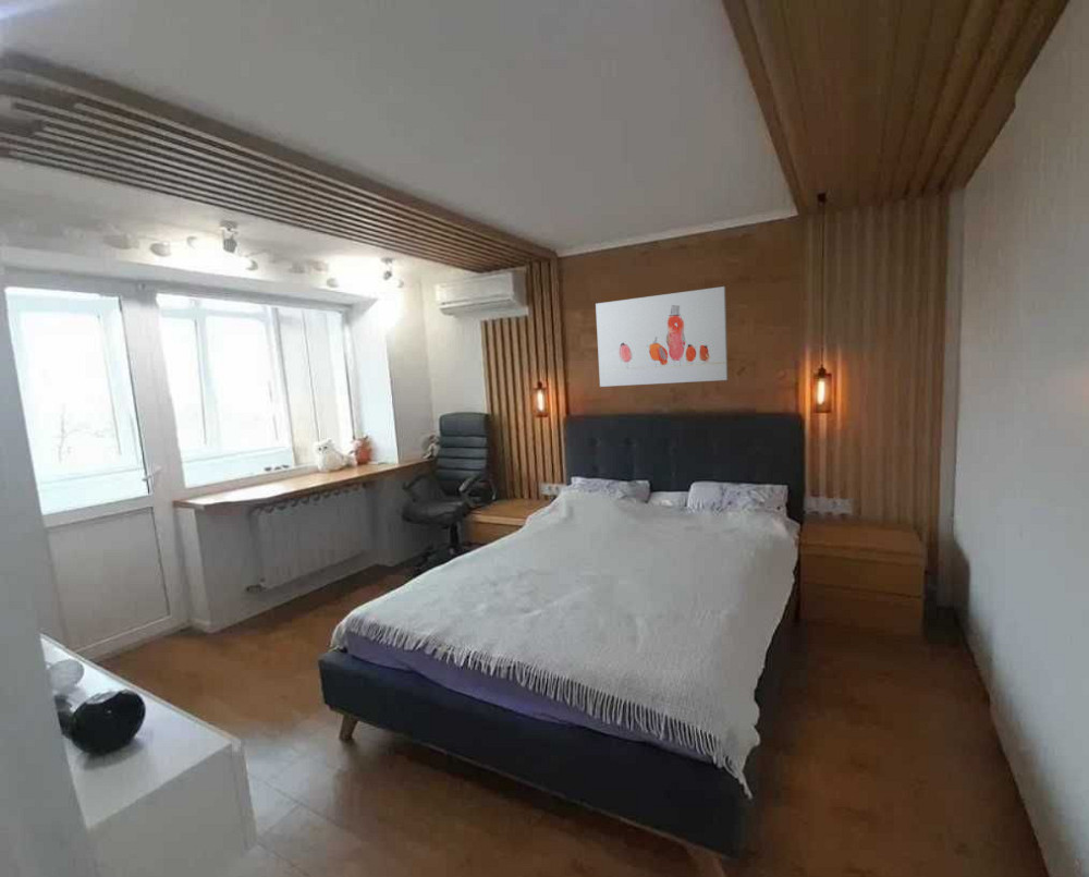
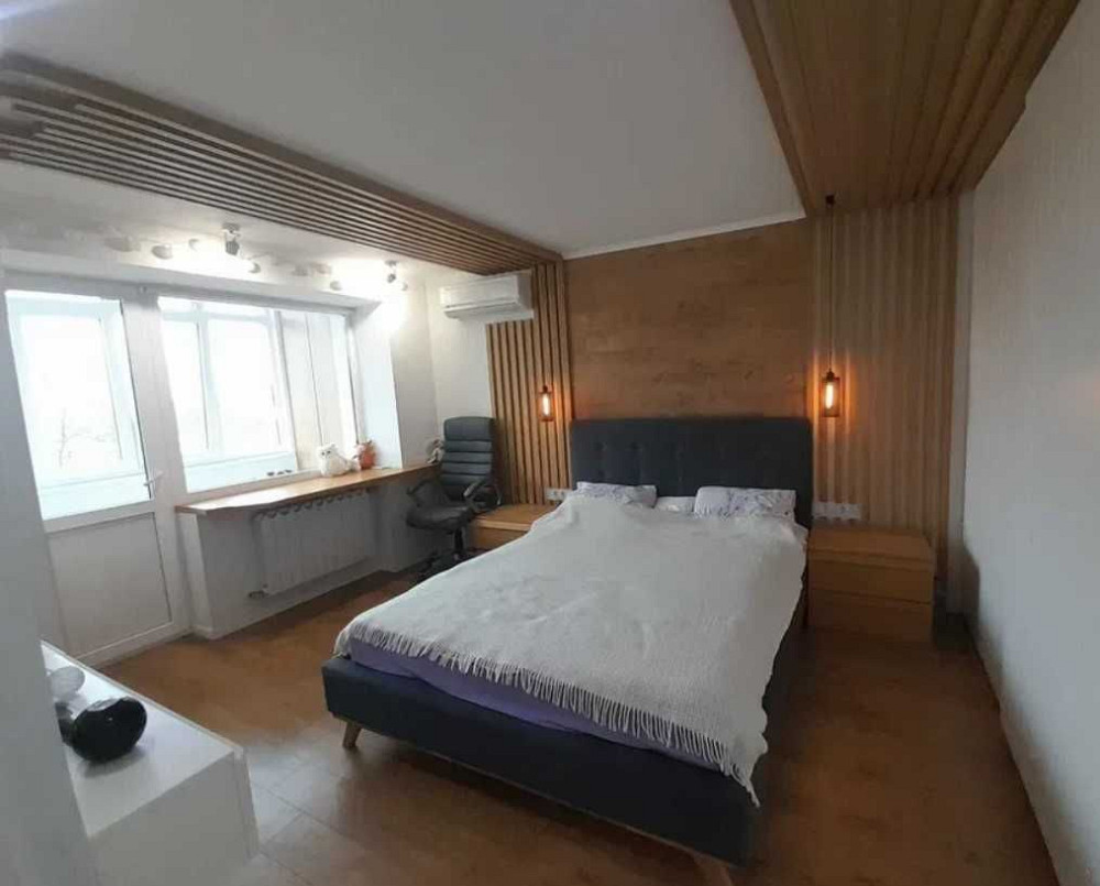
- wall art (658, 340)
